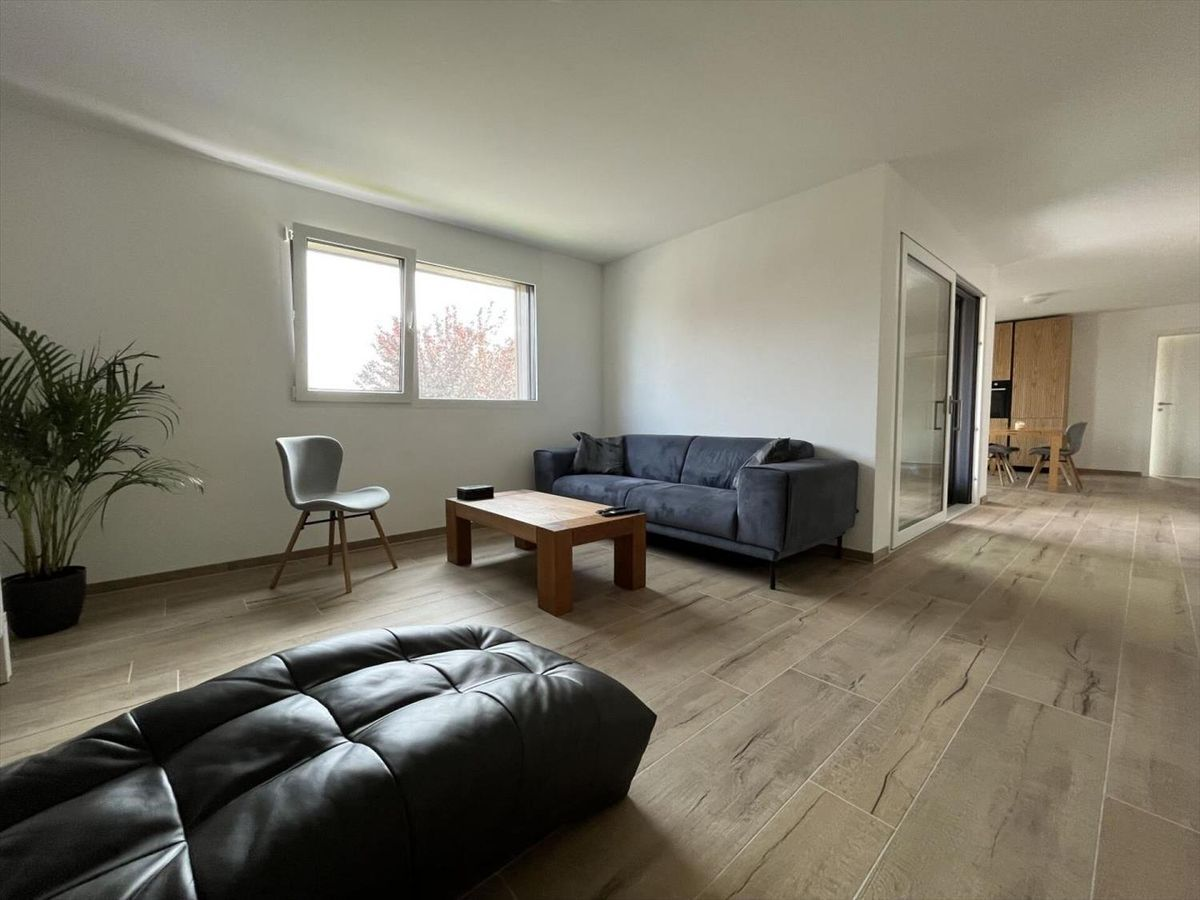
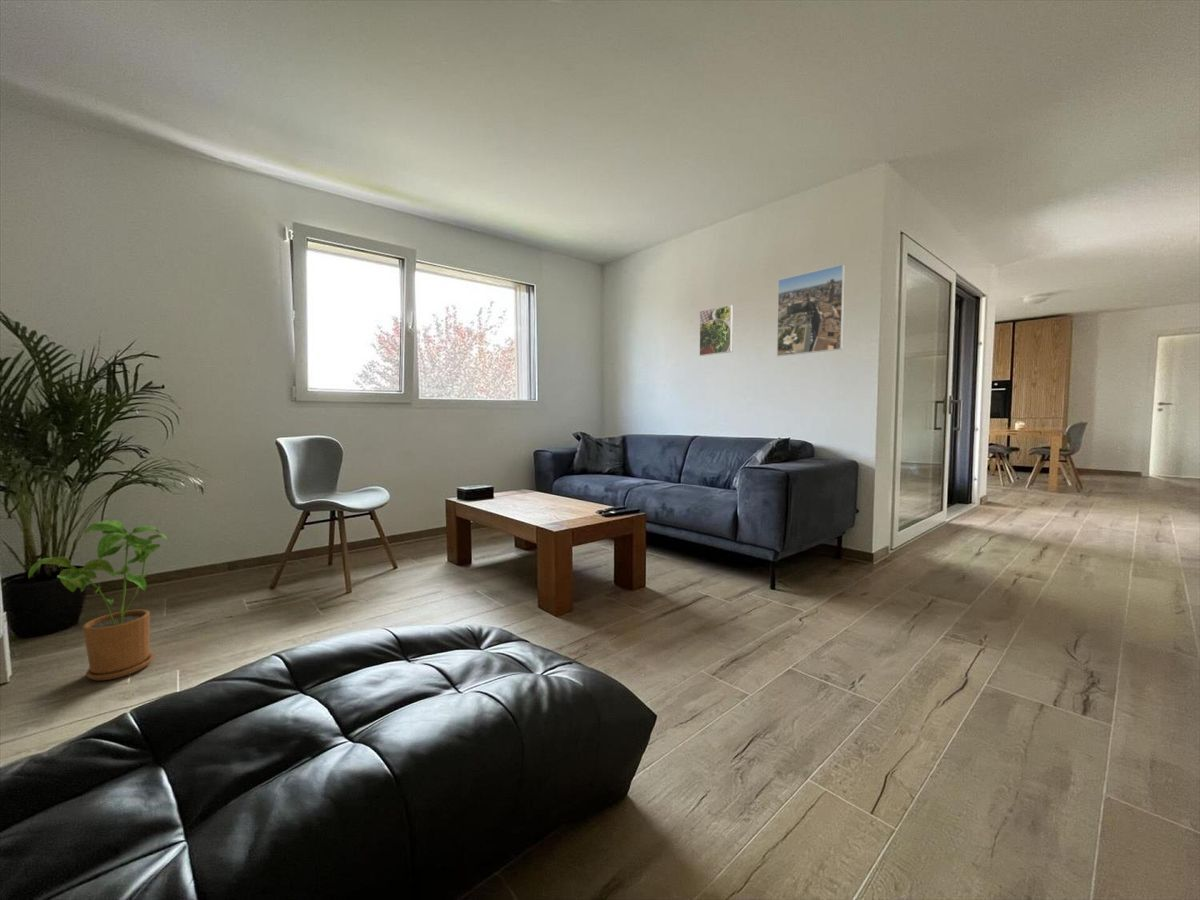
+ house plant (107, 599)
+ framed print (715, 331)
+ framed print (809, 313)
